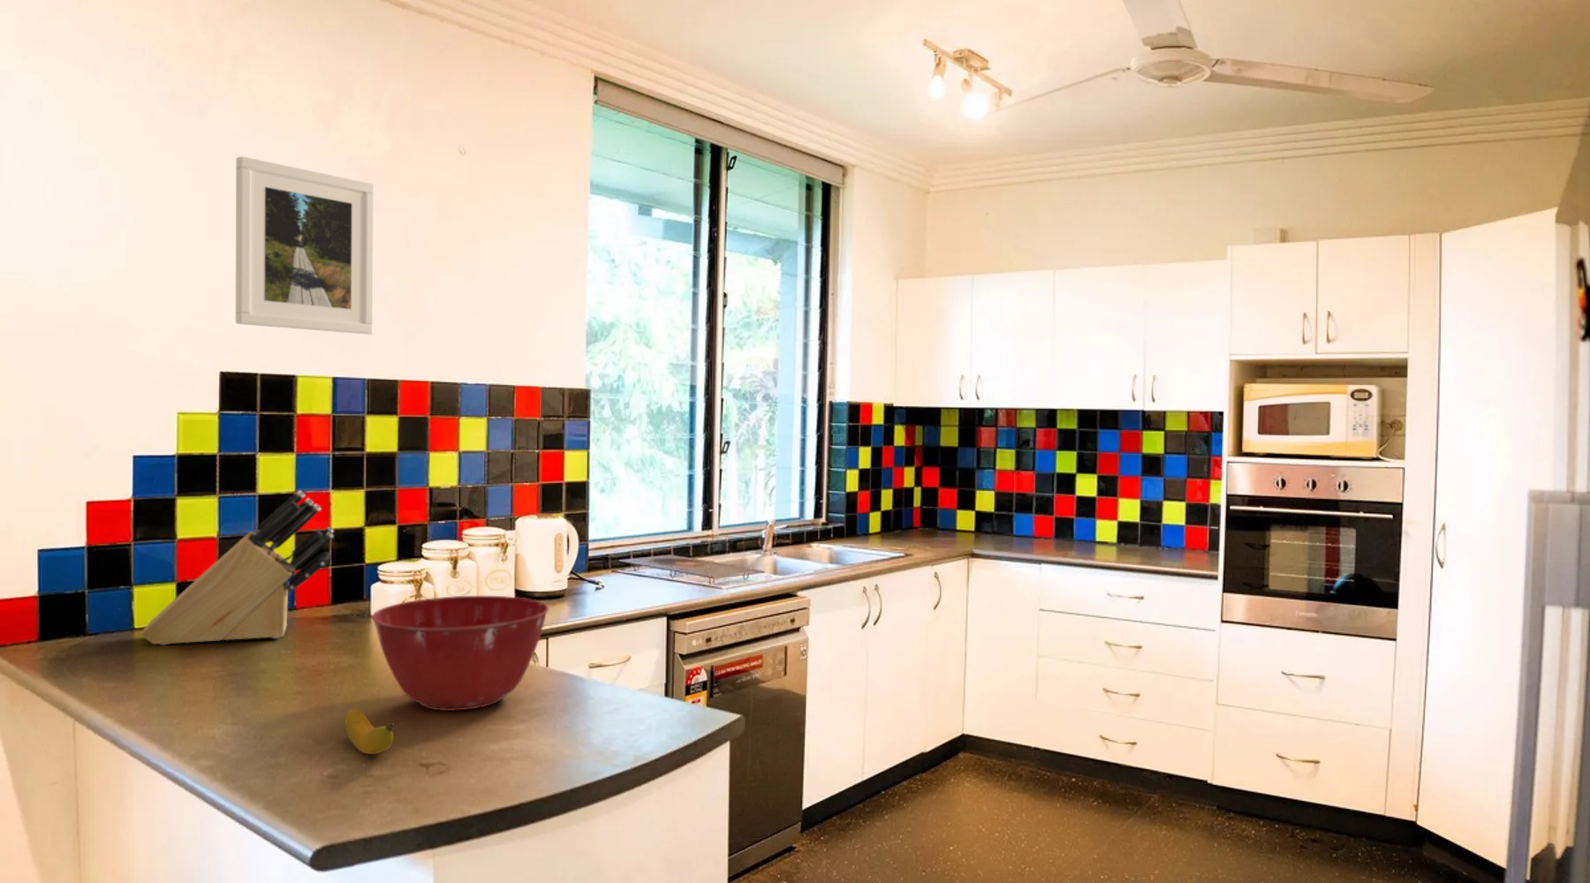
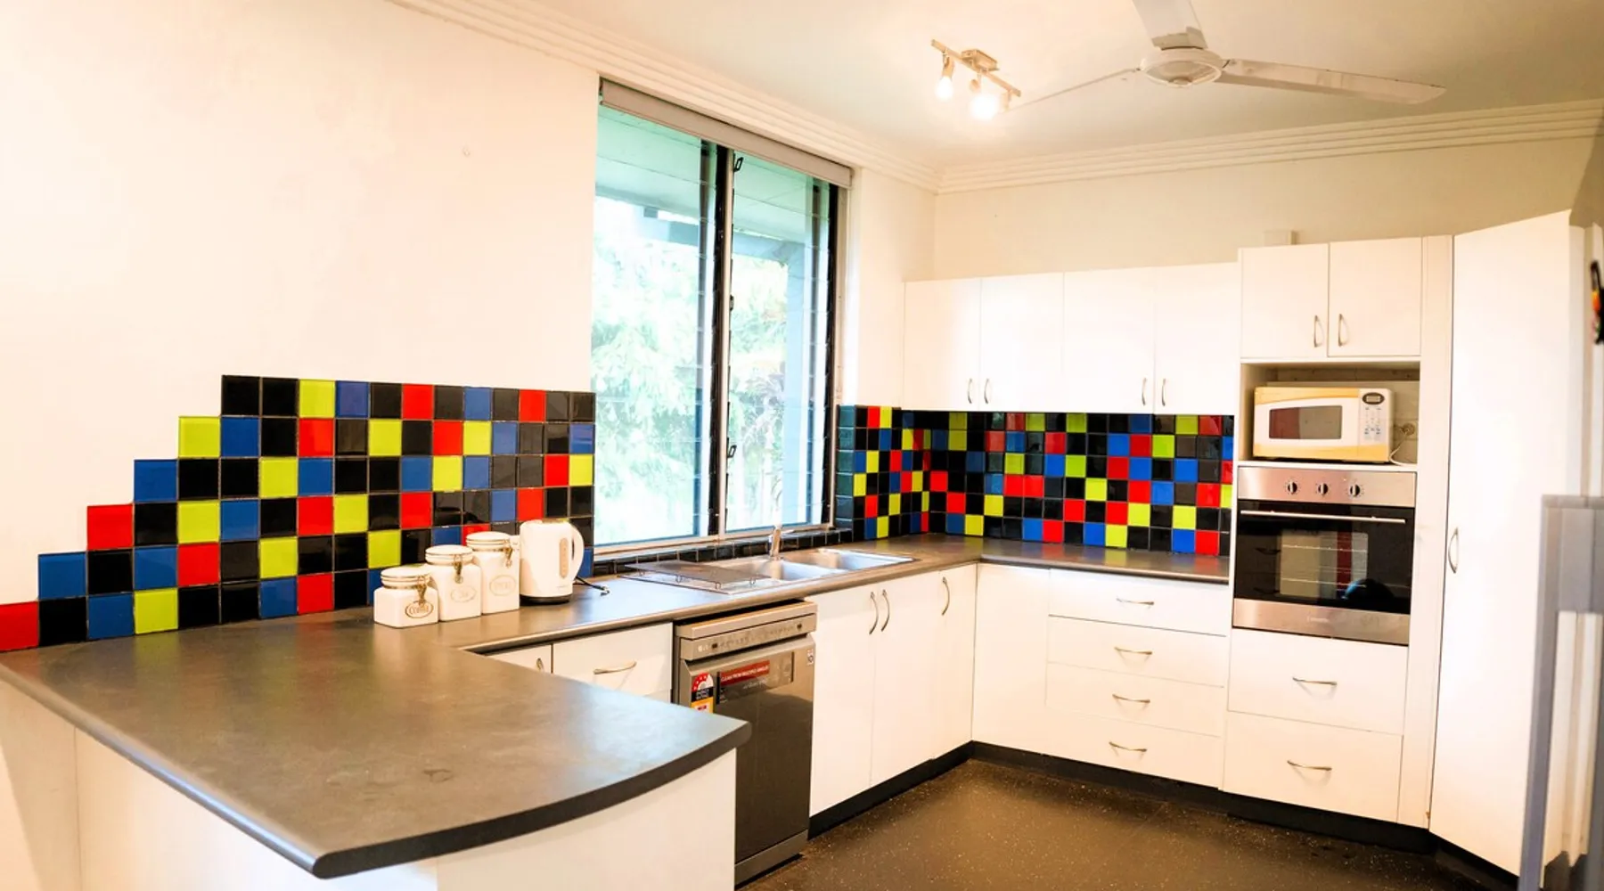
- banana (370, 730)
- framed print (308, 250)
- mixing bowl (462, 654)
- knife block (243, 564)
